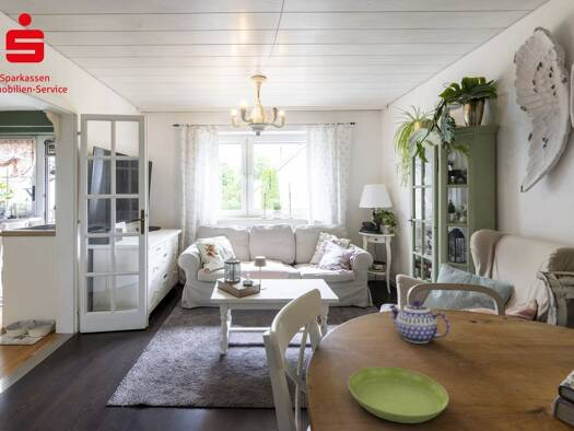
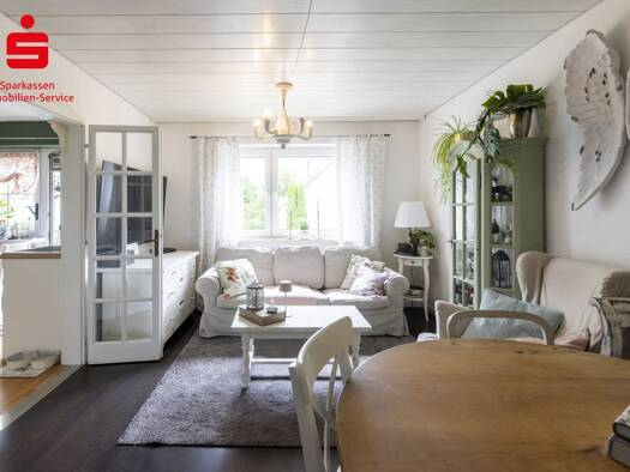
- teapot (417, 319)
- saucer (396, 394)
